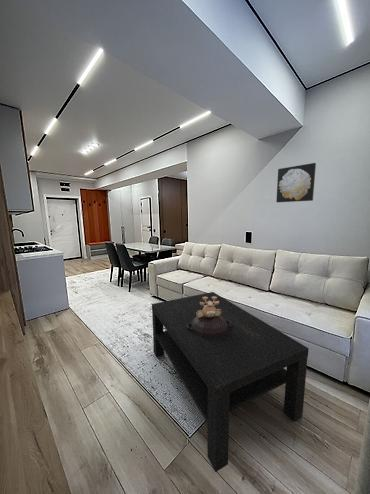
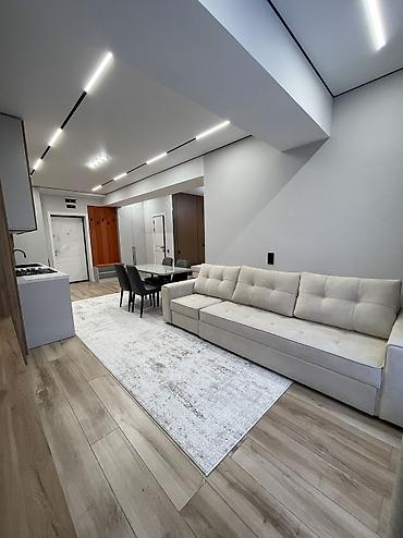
- decorative bowl (209, 312)
- wall art (294, 184)
- coffee table (213, 350)
